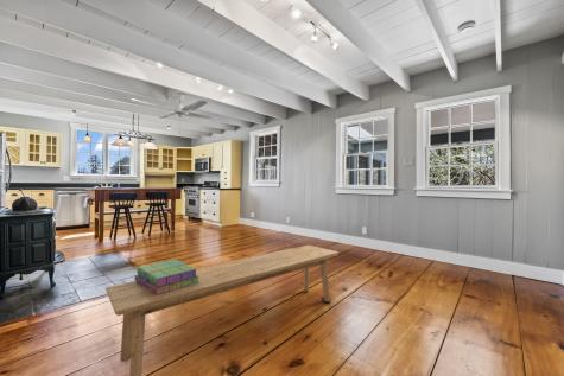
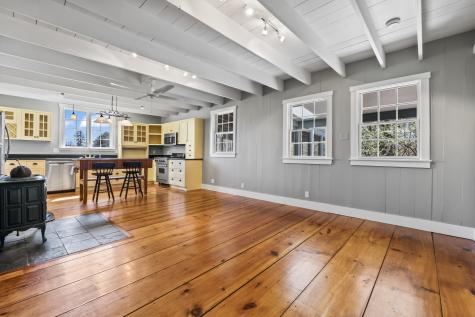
- stack of books (166, 274)
- bench (245, 285)
